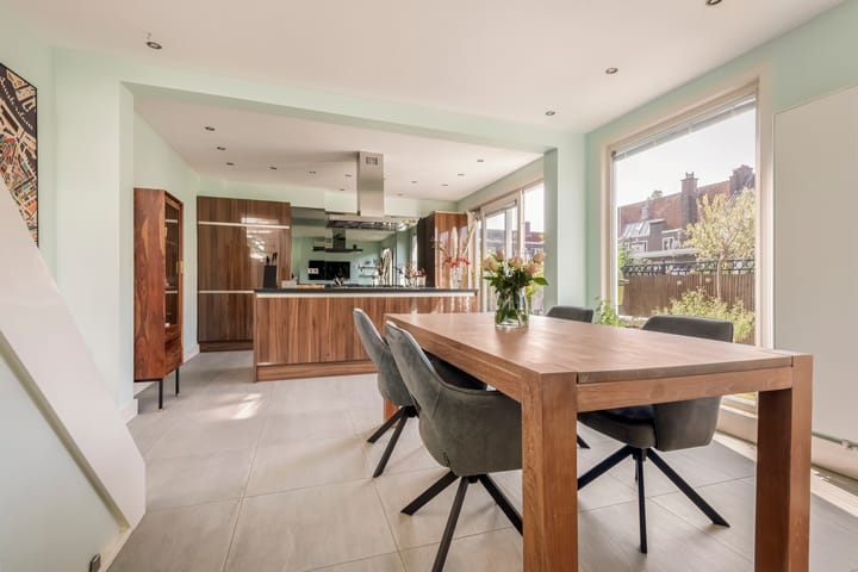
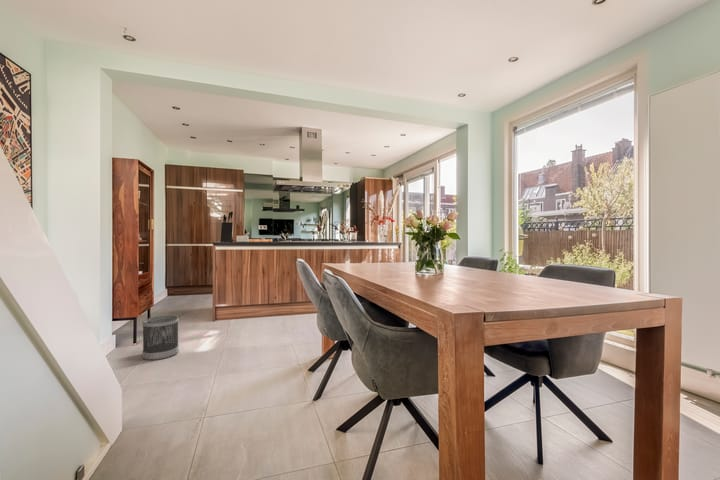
+ wastebasket (161, 336)
